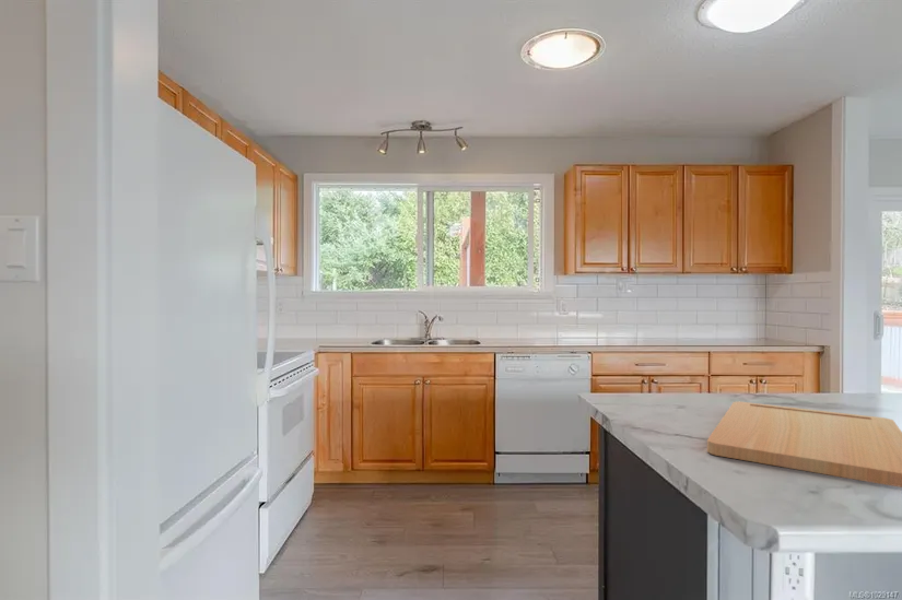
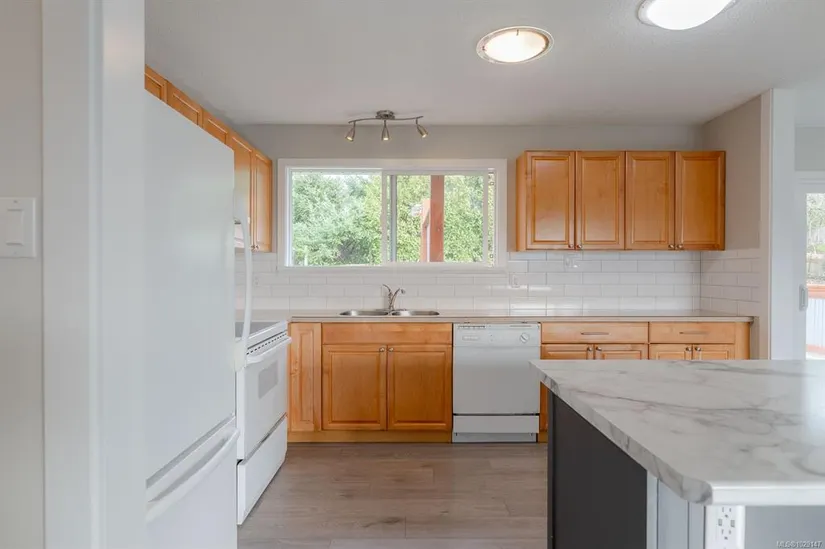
- cutting board (807, 434)
